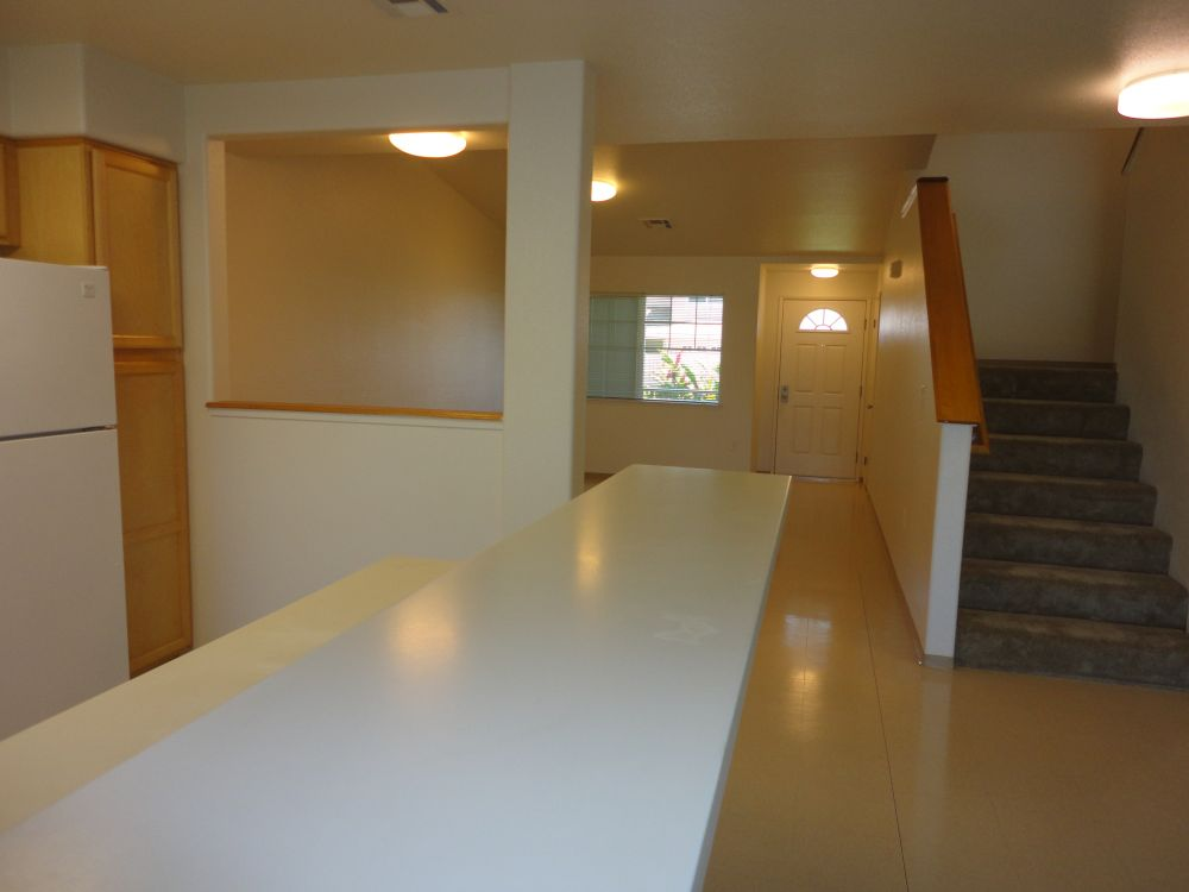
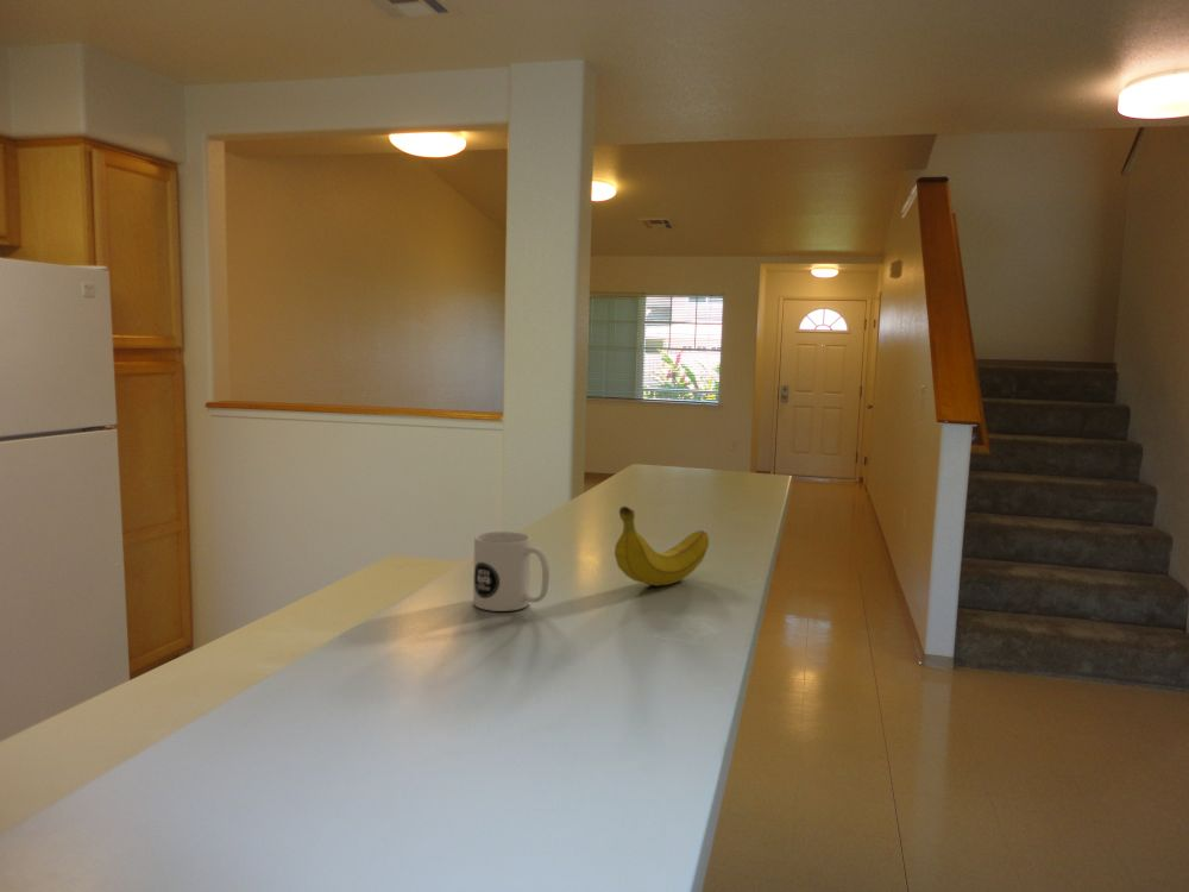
+ mug (512, 571)
+ fruit (668, 549)
